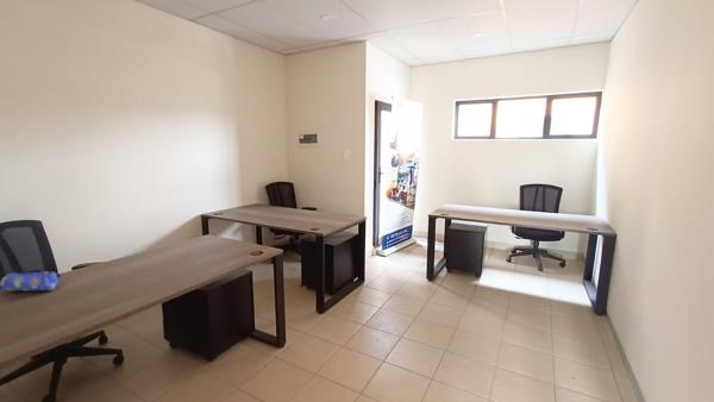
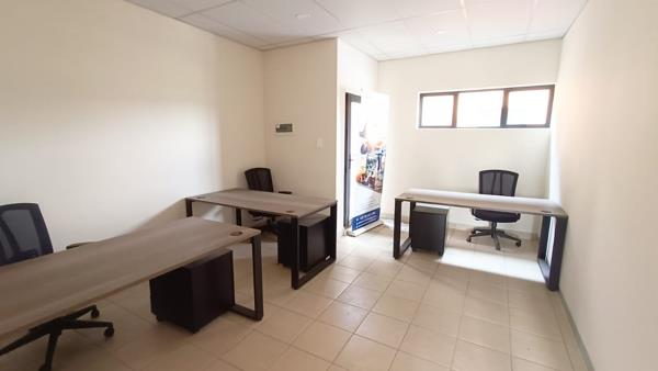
- pencil case (31, 281)
